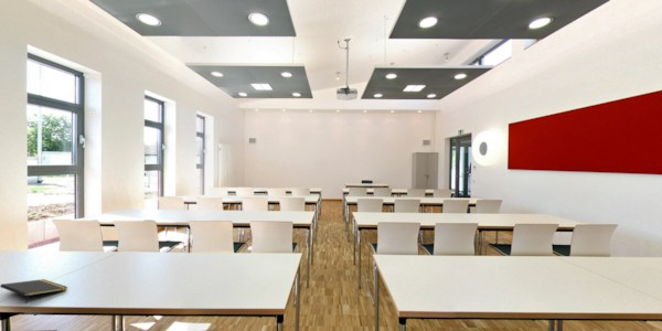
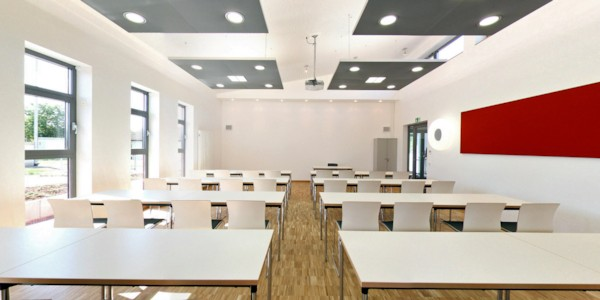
- notepad (34, 287)
